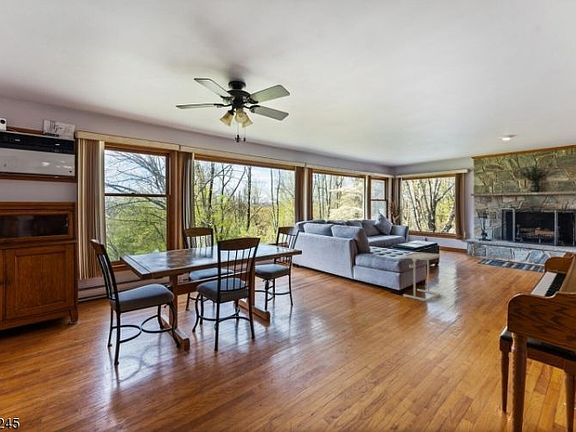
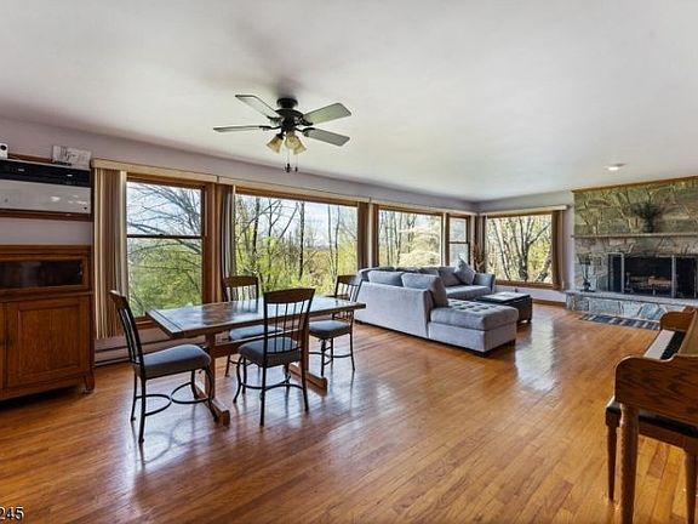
- side table (415, 277)
